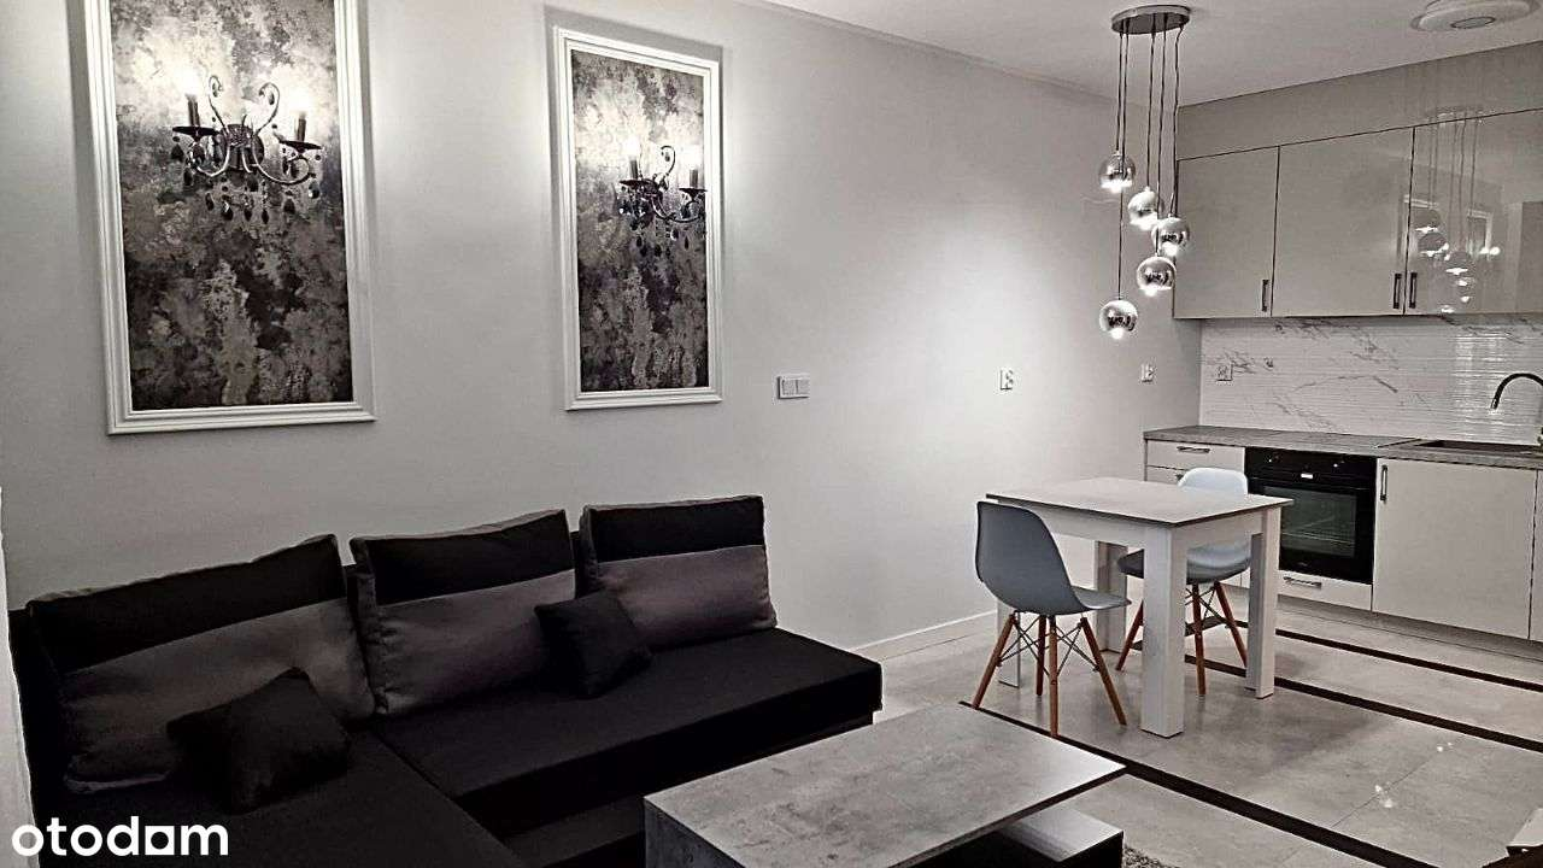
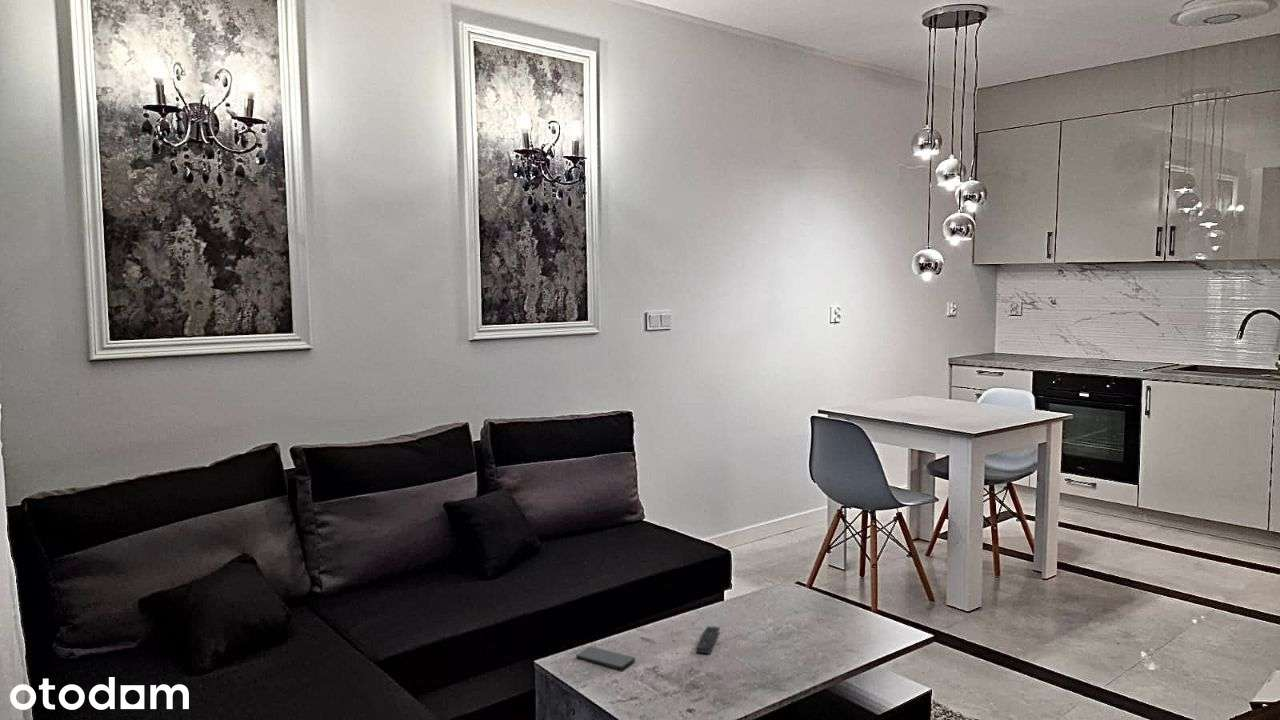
+ smartphone (605, 657)
+ remote control (708, 637)
